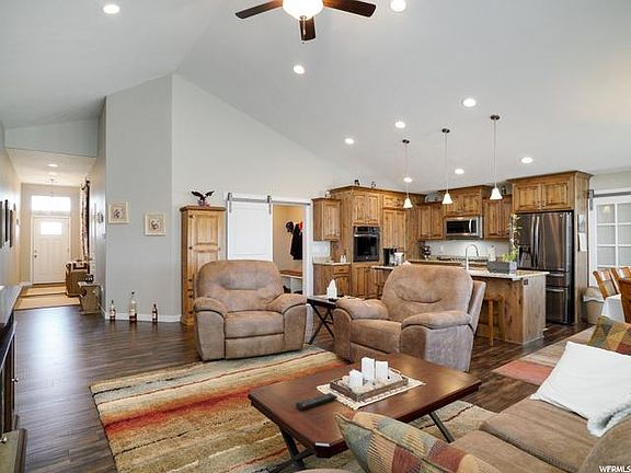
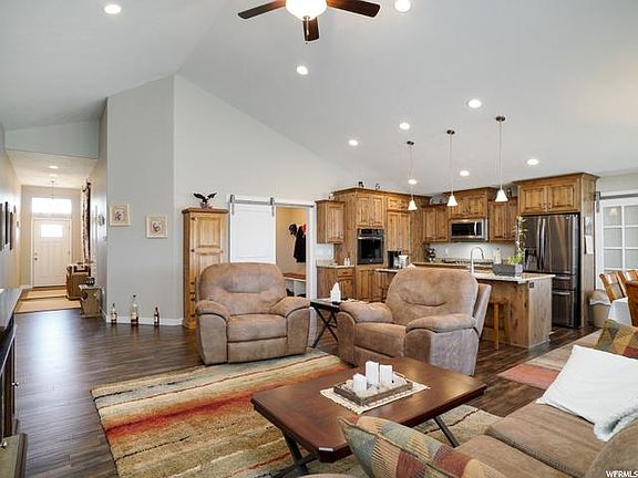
- remote control (317, 401)
